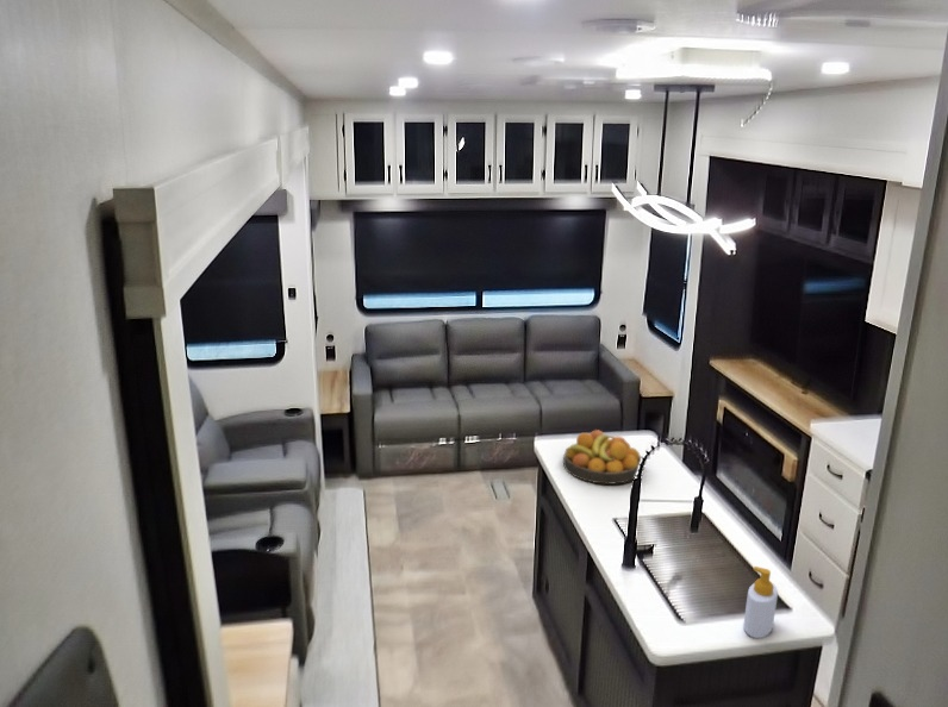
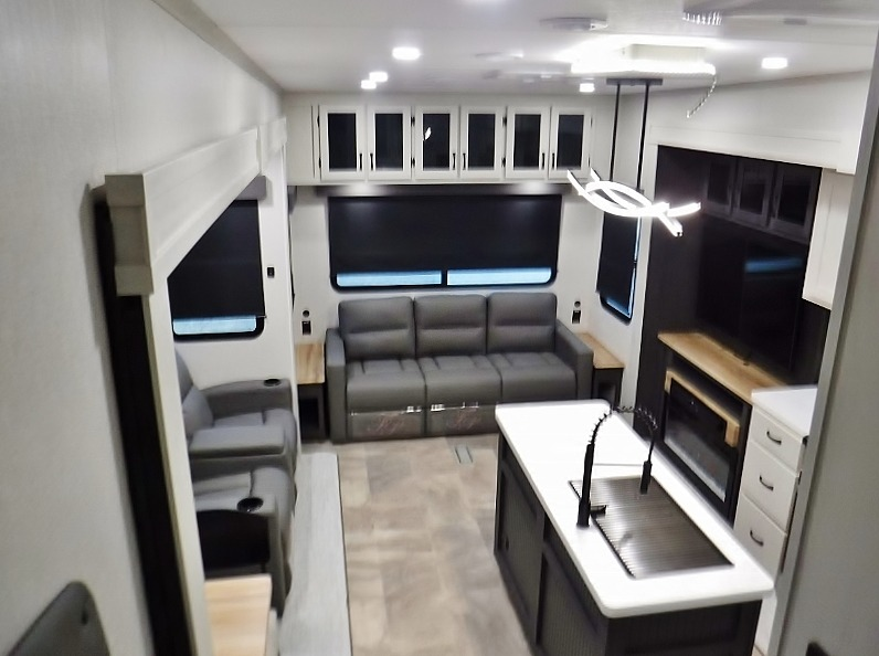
- fruit bowl (603, 451)
- soap bottle (761, 599)
